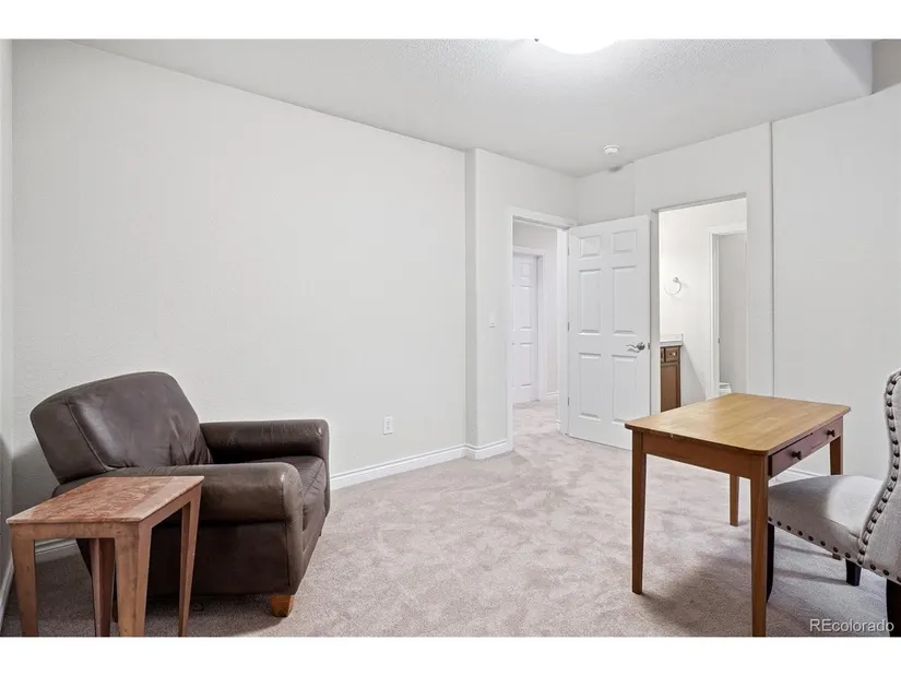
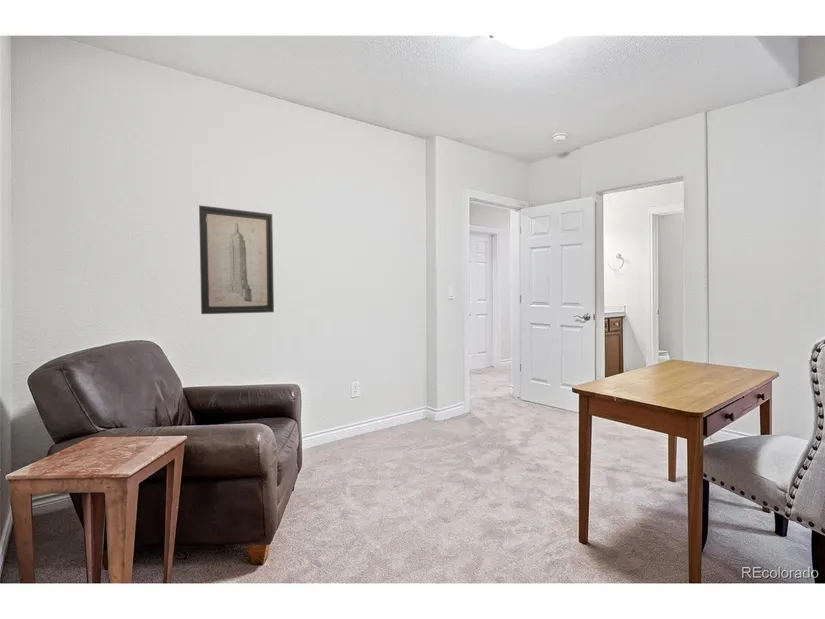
+ wall art (238, 261)
